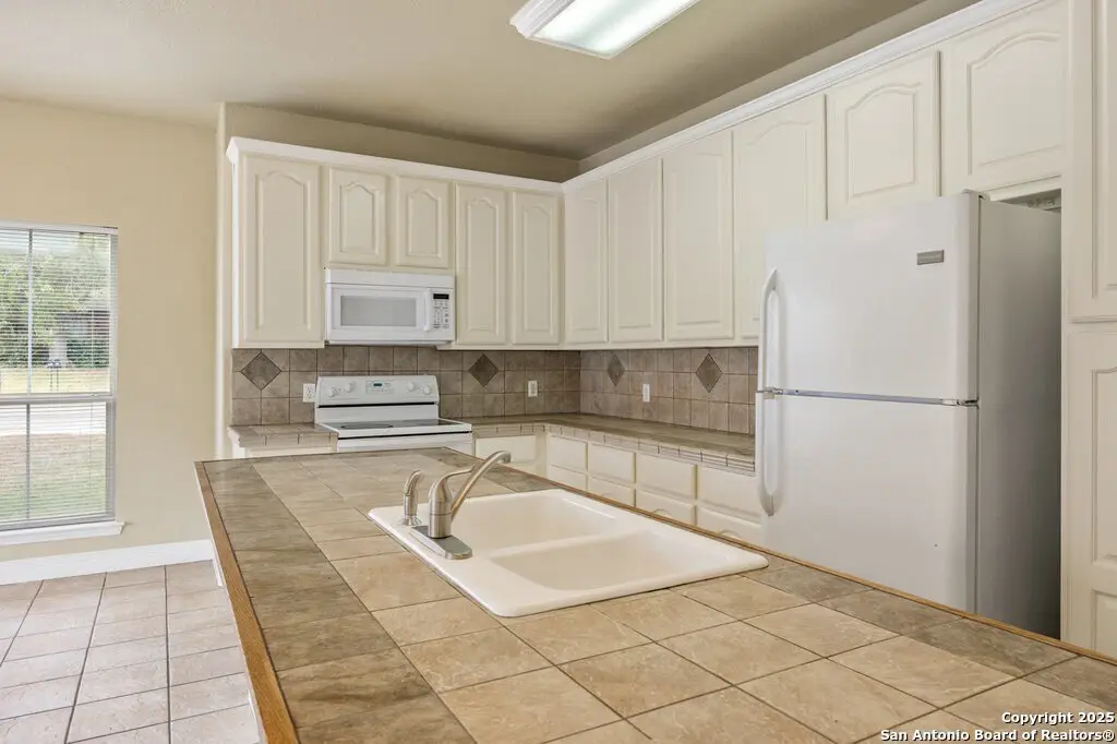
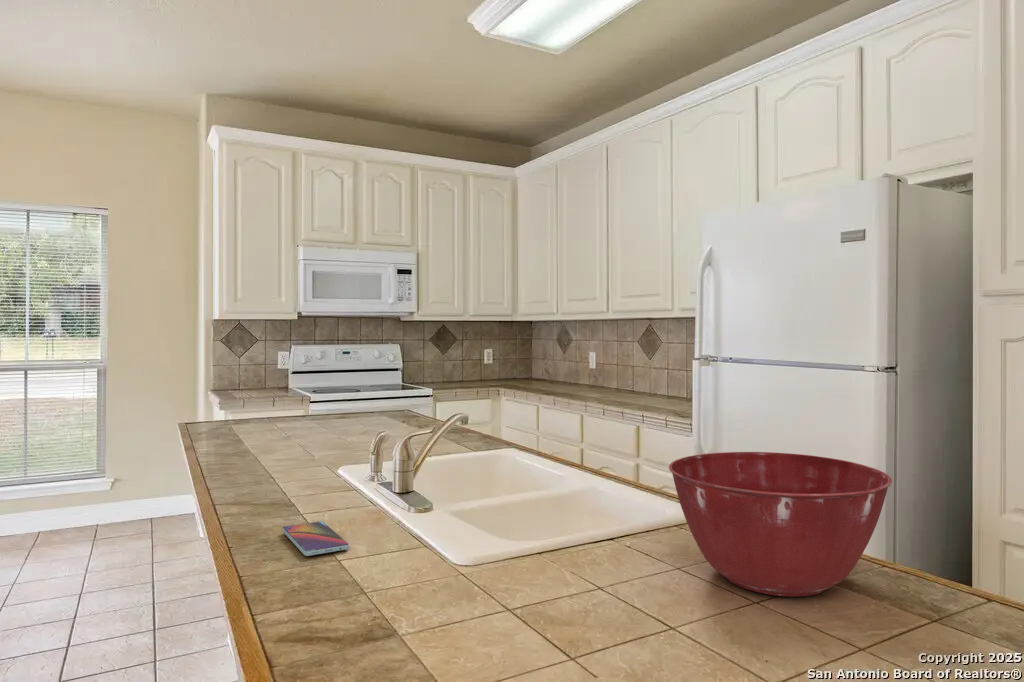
+ mixing bowl (773, 523)
+ smartphone (314, 537)
